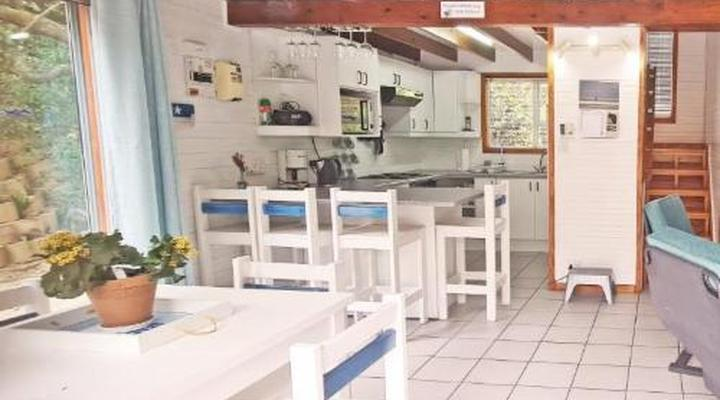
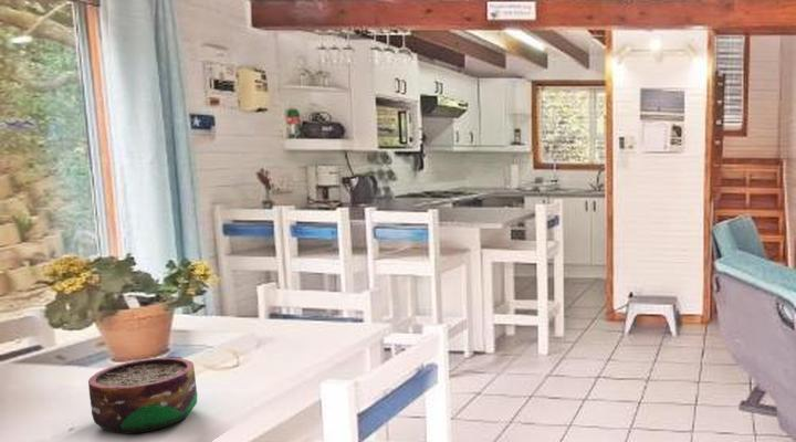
+ bowl (144, 393)
